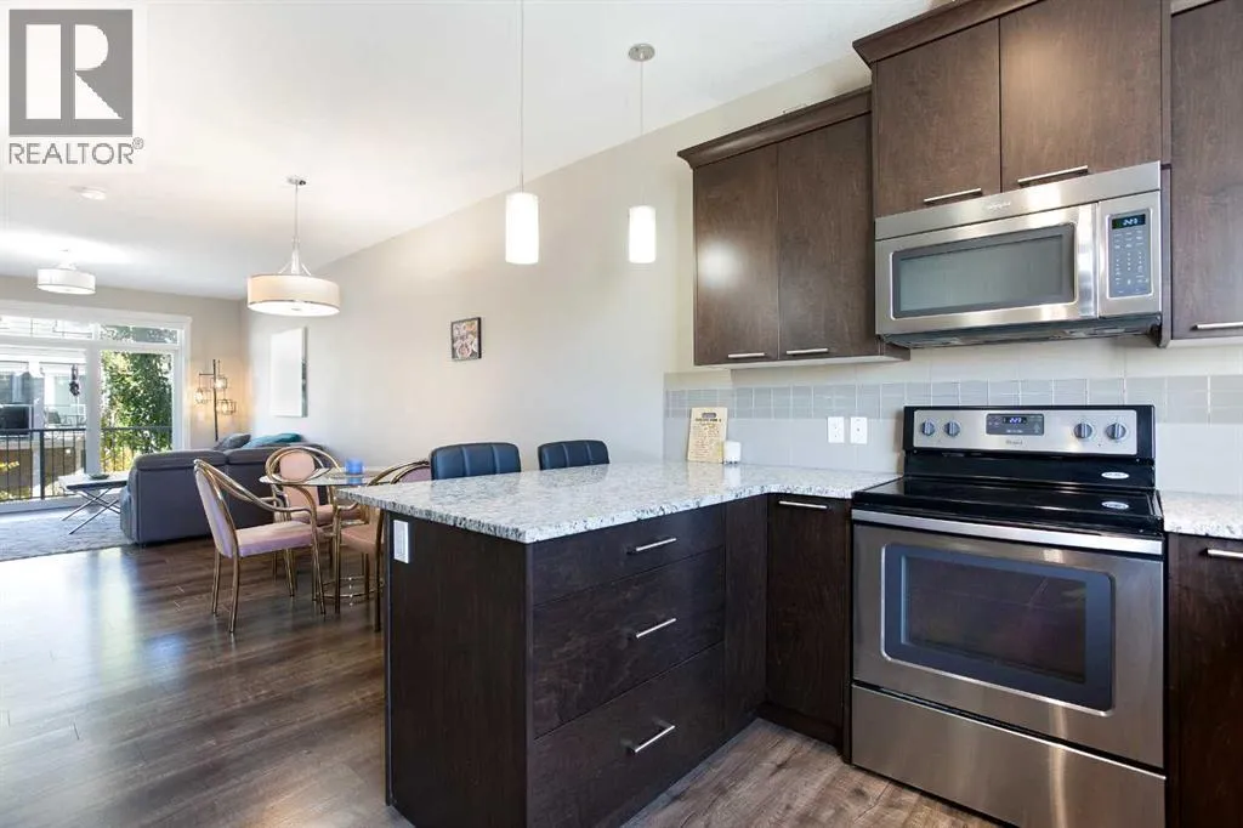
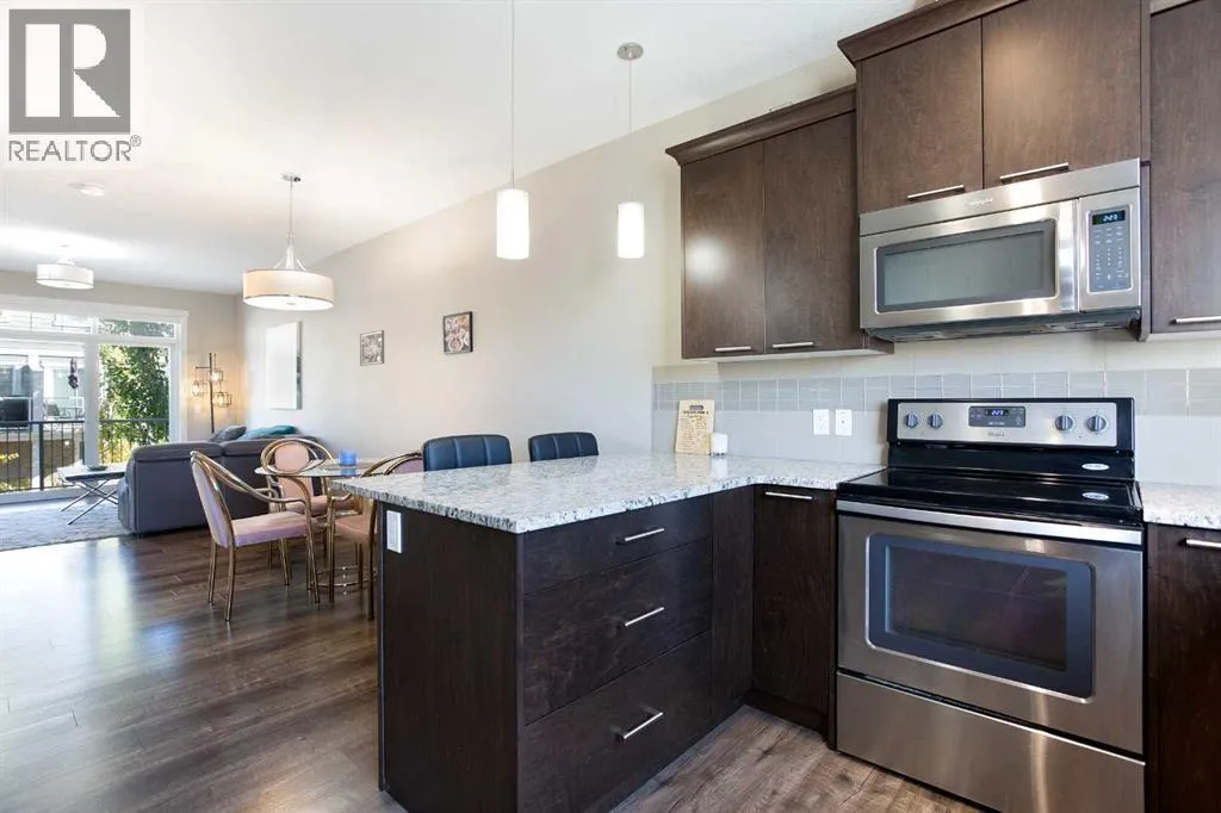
+ wall art (371, 348)
